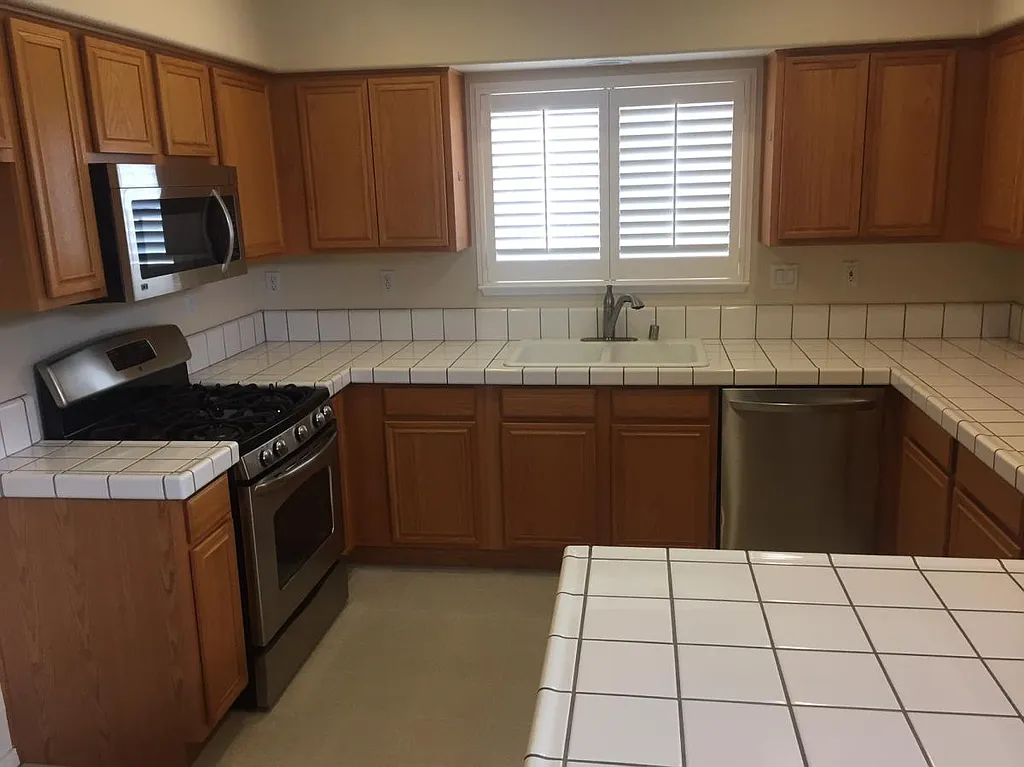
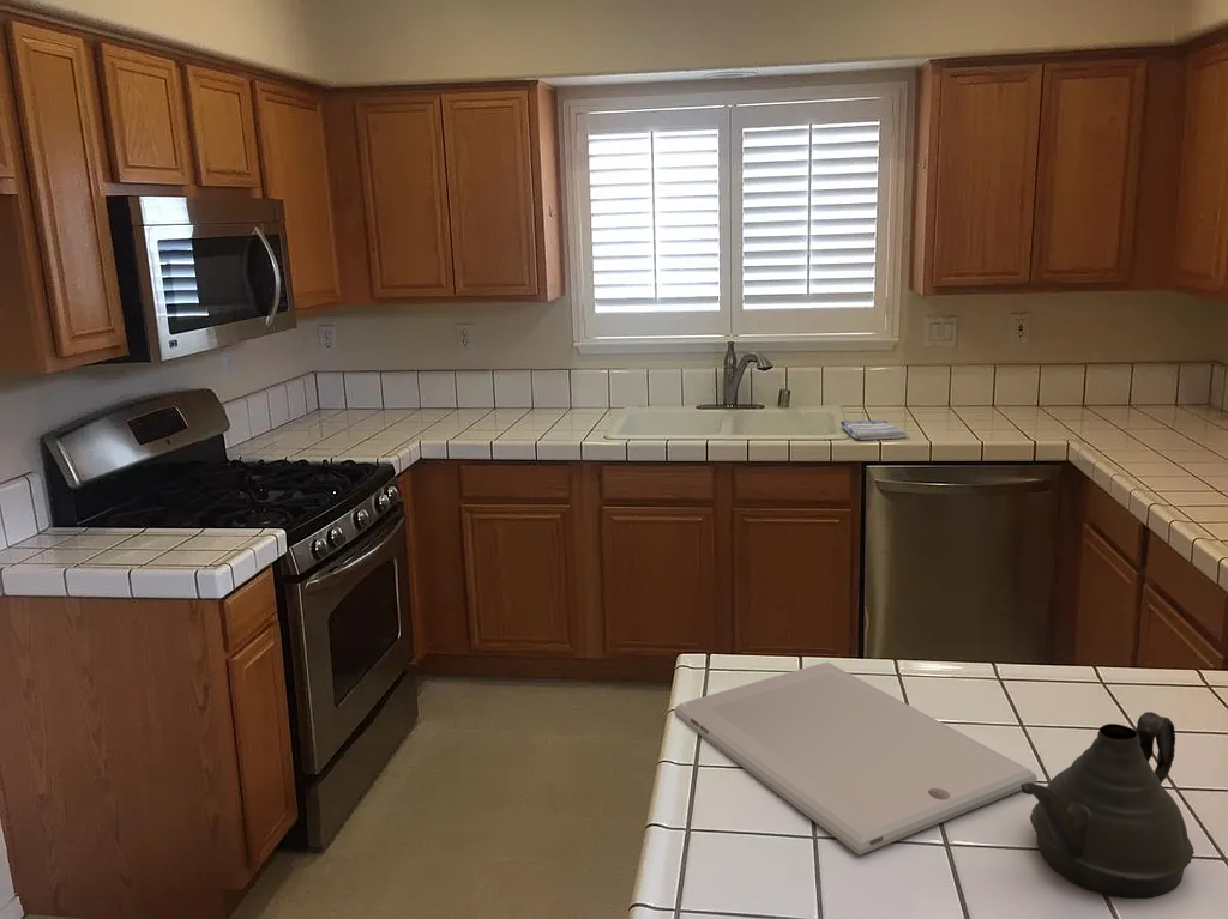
+ teapot (1092, 803)
+ dish towel (872, 428)
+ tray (841, 740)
